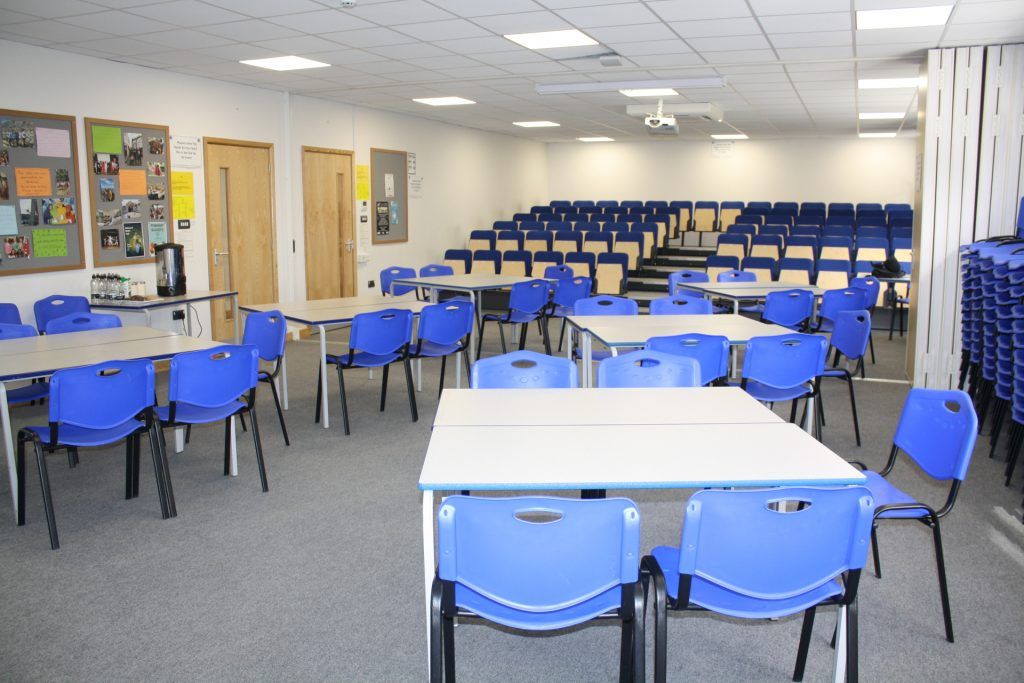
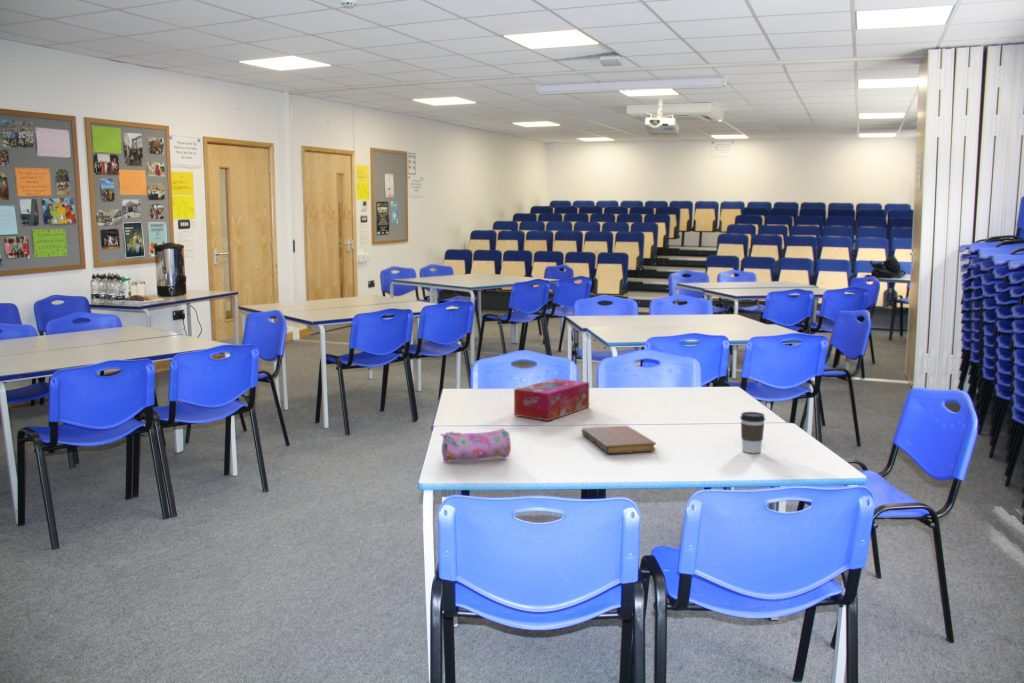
+ pencil case (475, 445)
+ coffee cup (752, 432)
+ tissue box (552, 398)
+ notebook (617, 438)
